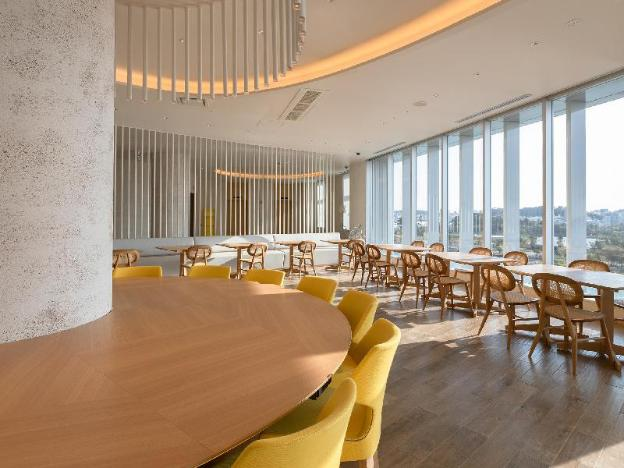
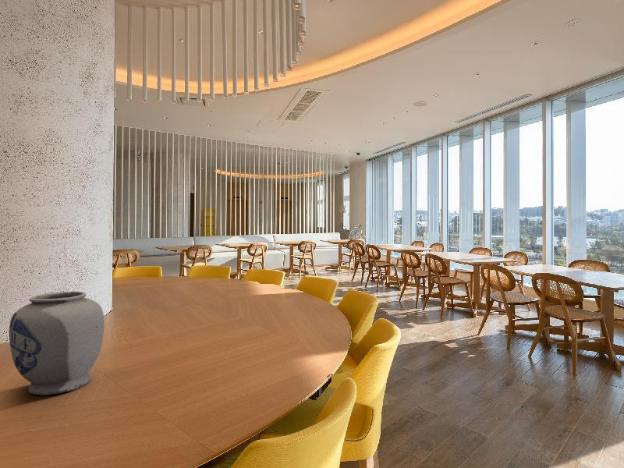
+ vase (59, 339)
